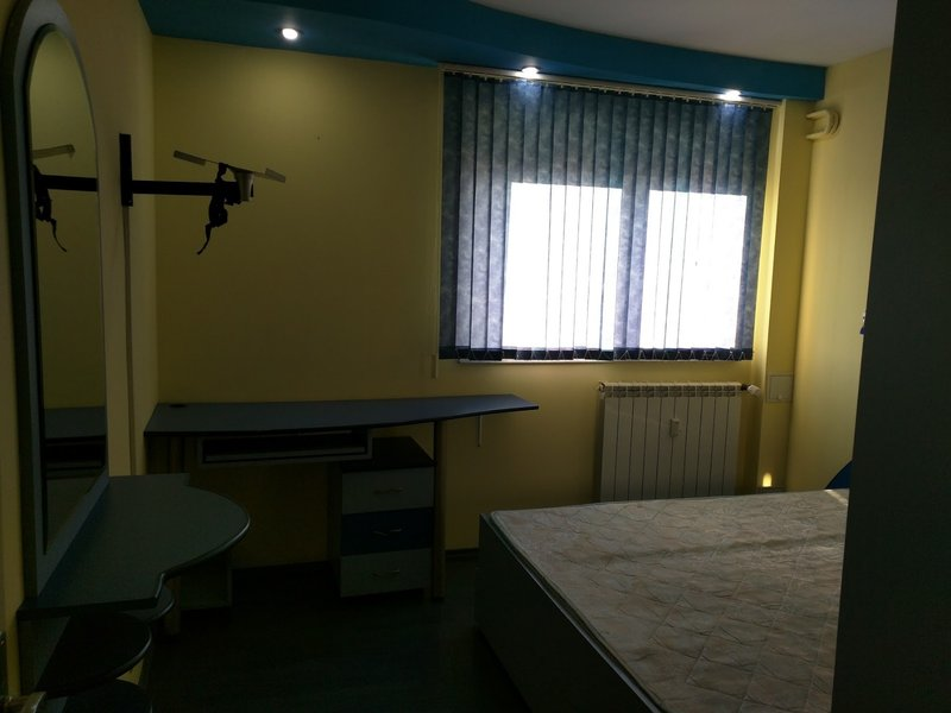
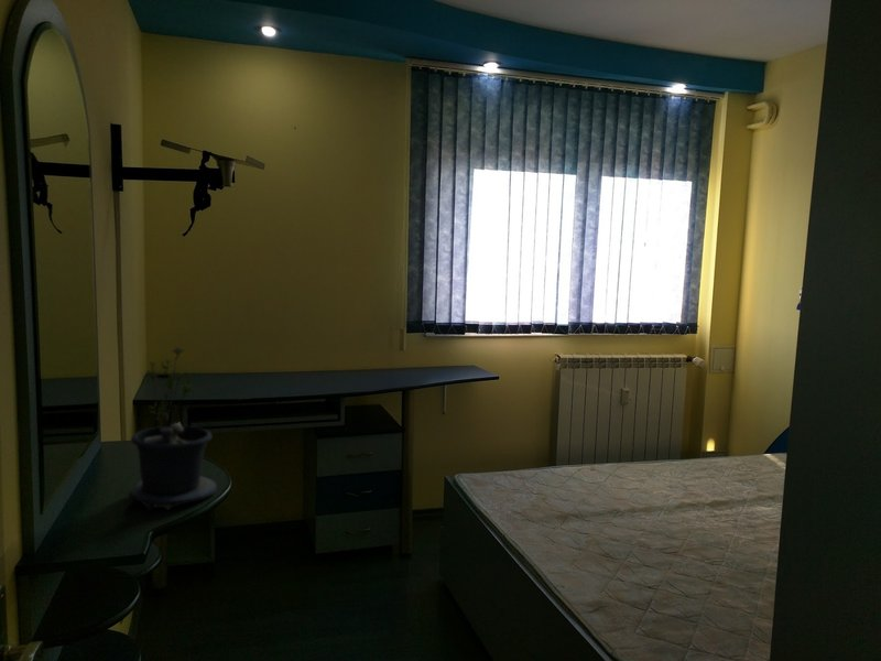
+ potted plant (176, 423)
